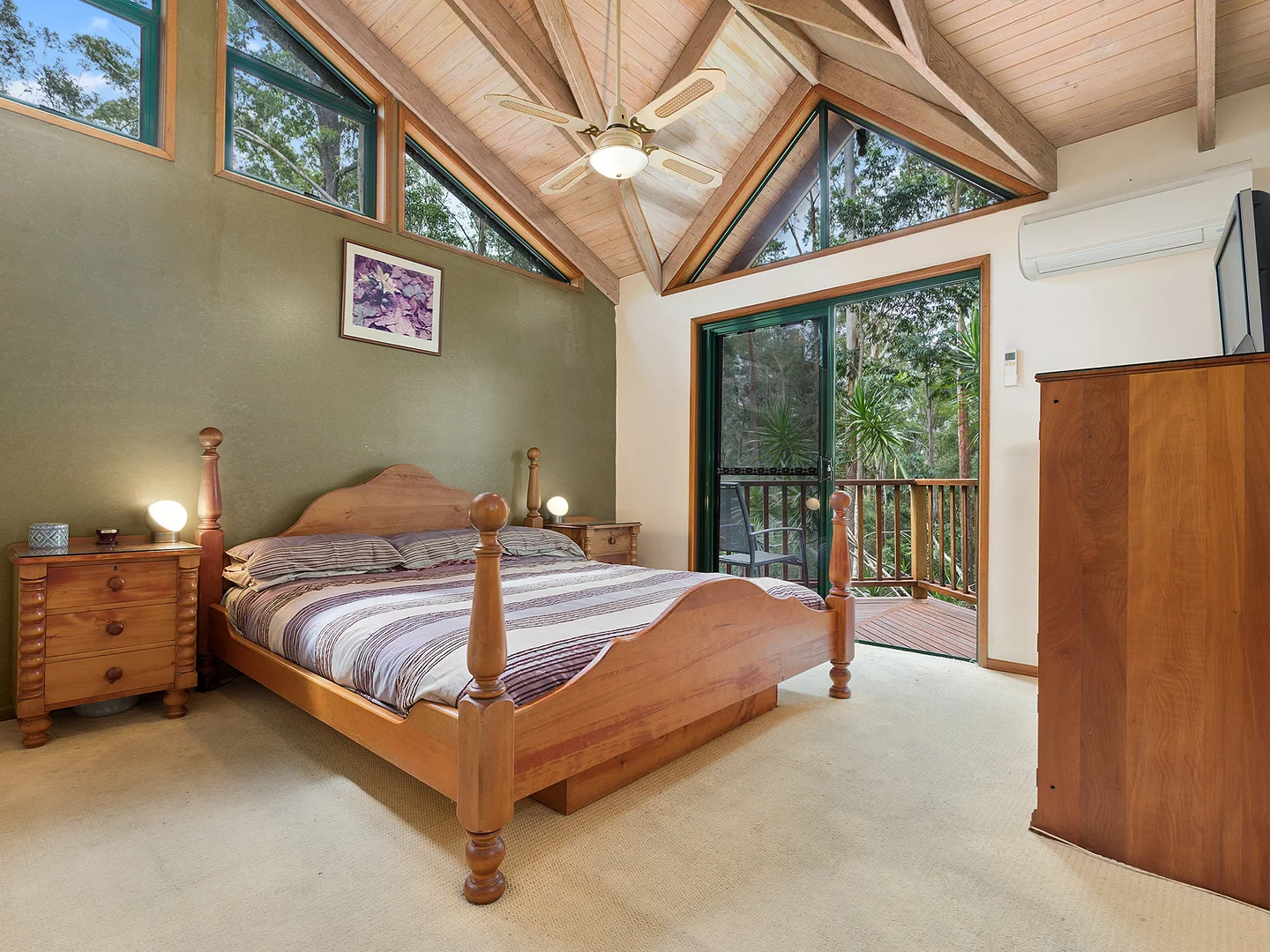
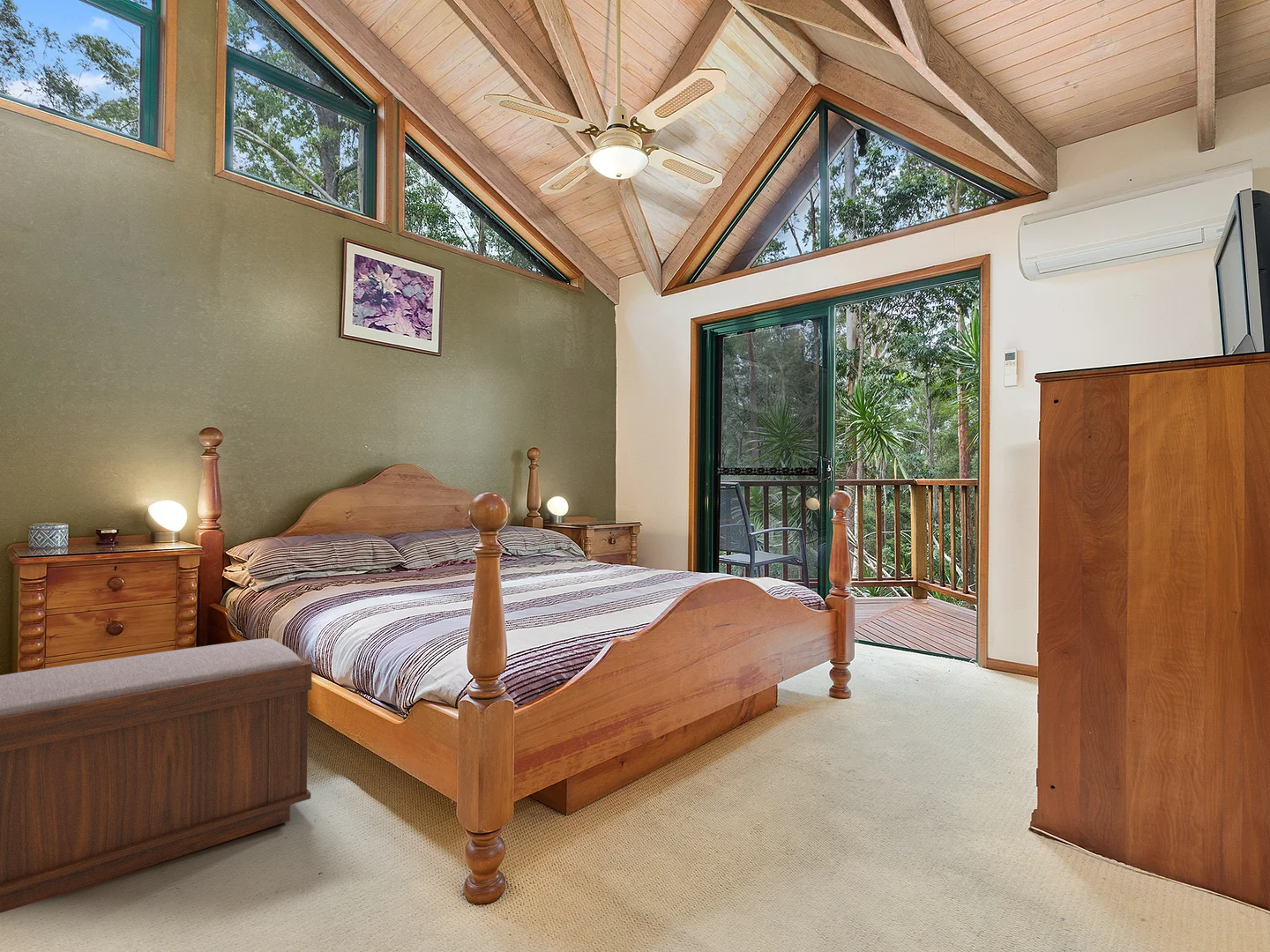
+ bench (139, 752)
